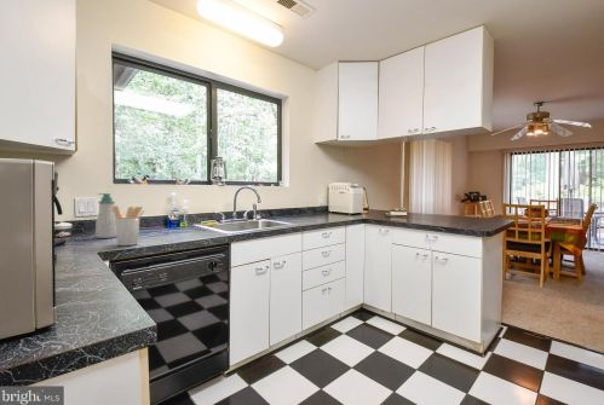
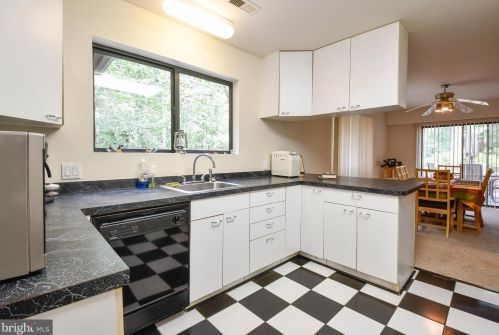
- utensil holder (130, 224)
- soap bottle (107, 215)
